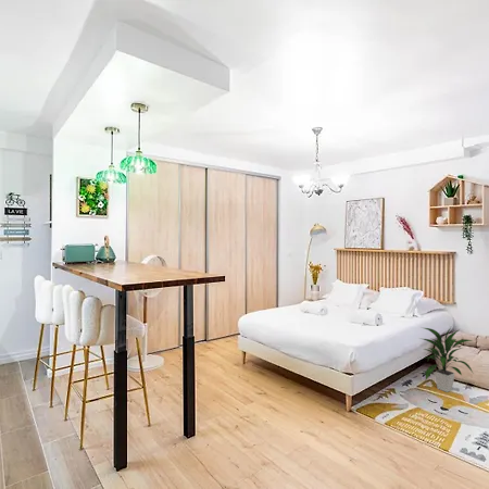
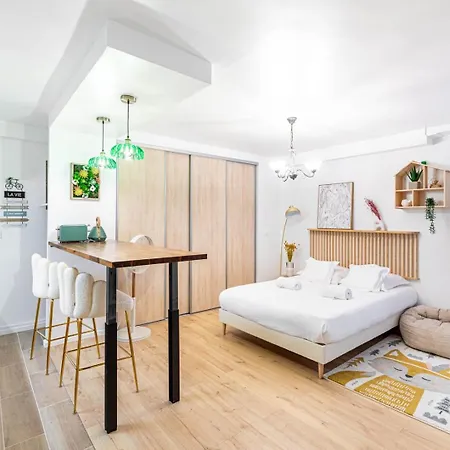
- indoor plant (442, 356)
